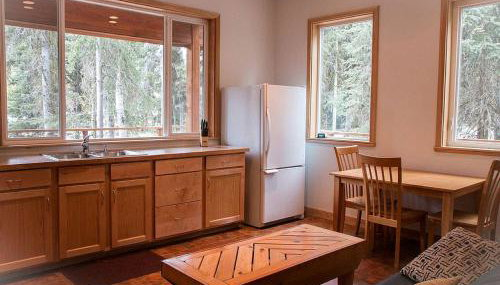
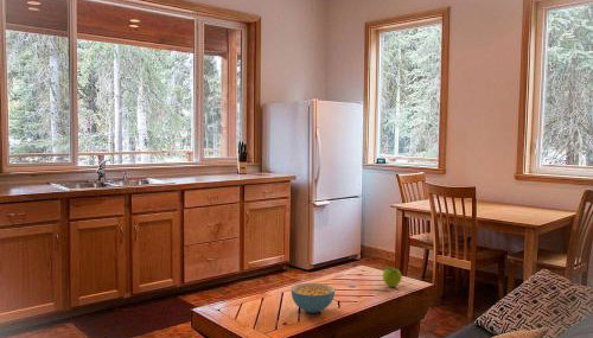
+ fruit (391, 276)
+ cereal bowl (312, 299)
